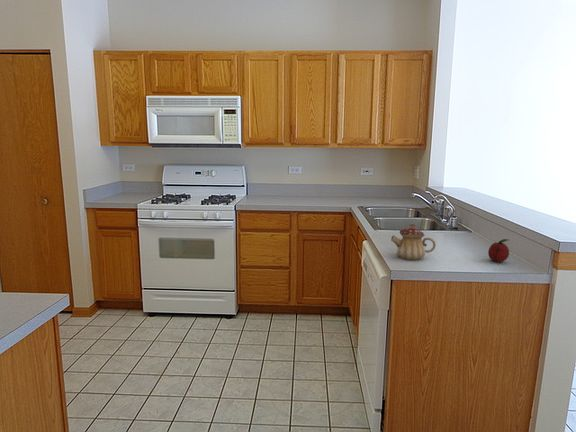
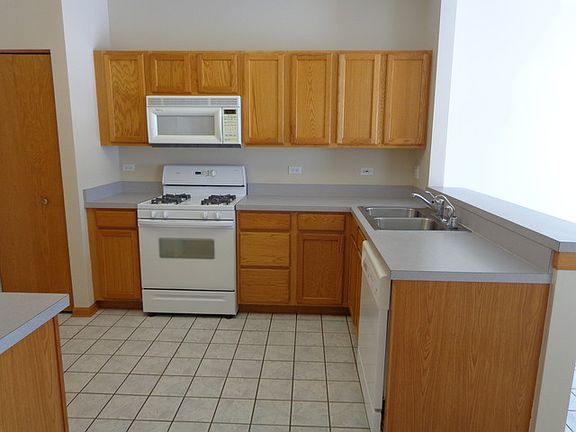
- fruit (499, 250)
- teapot (413, 240)
